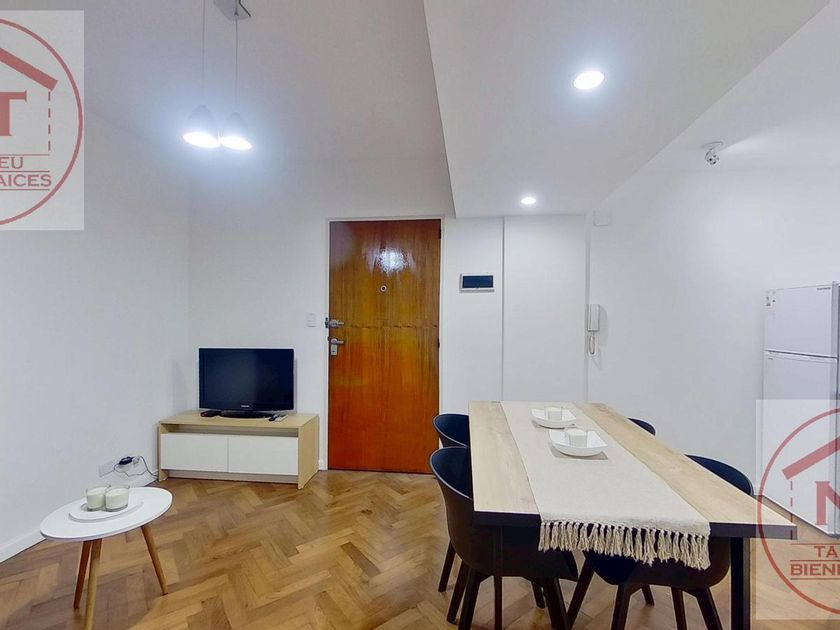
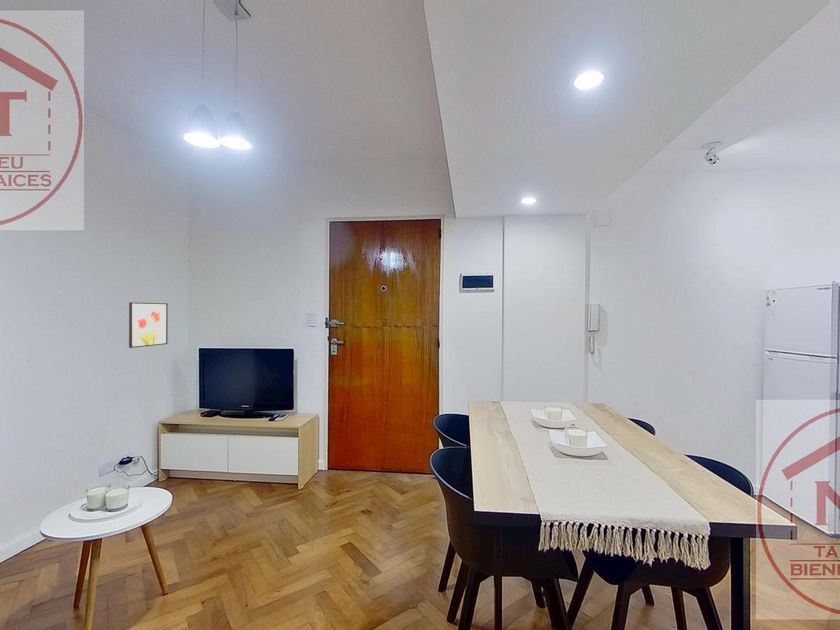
+ wall art (148, 324)
